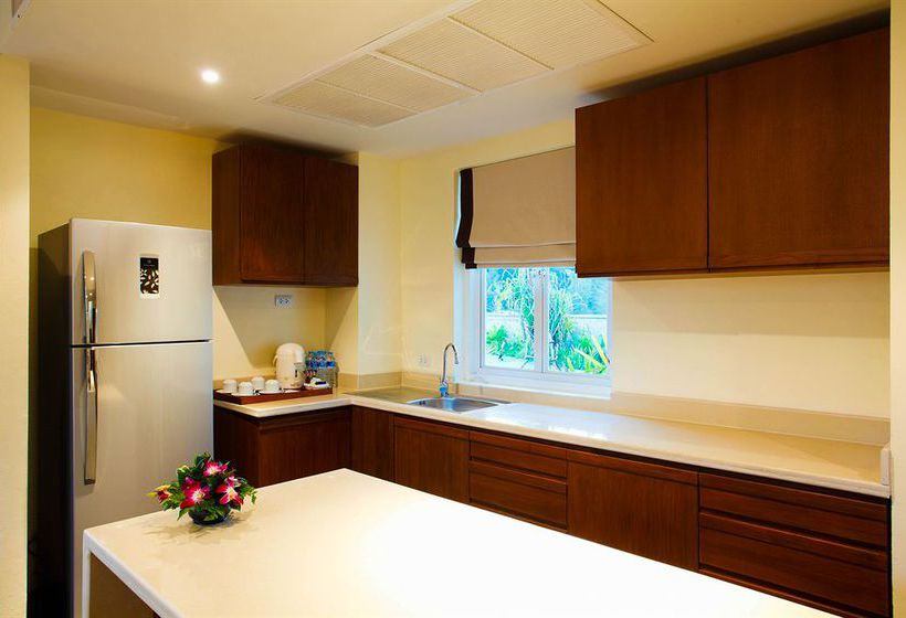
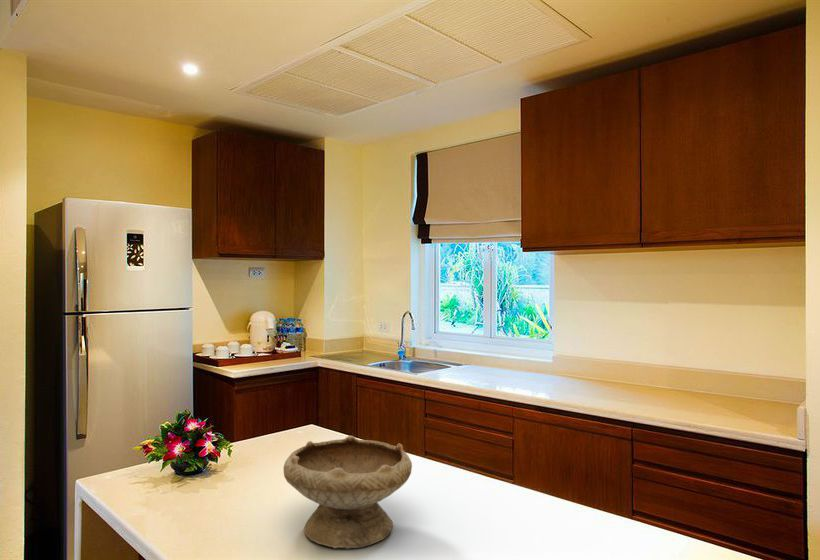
+ bowl (348, 488)
